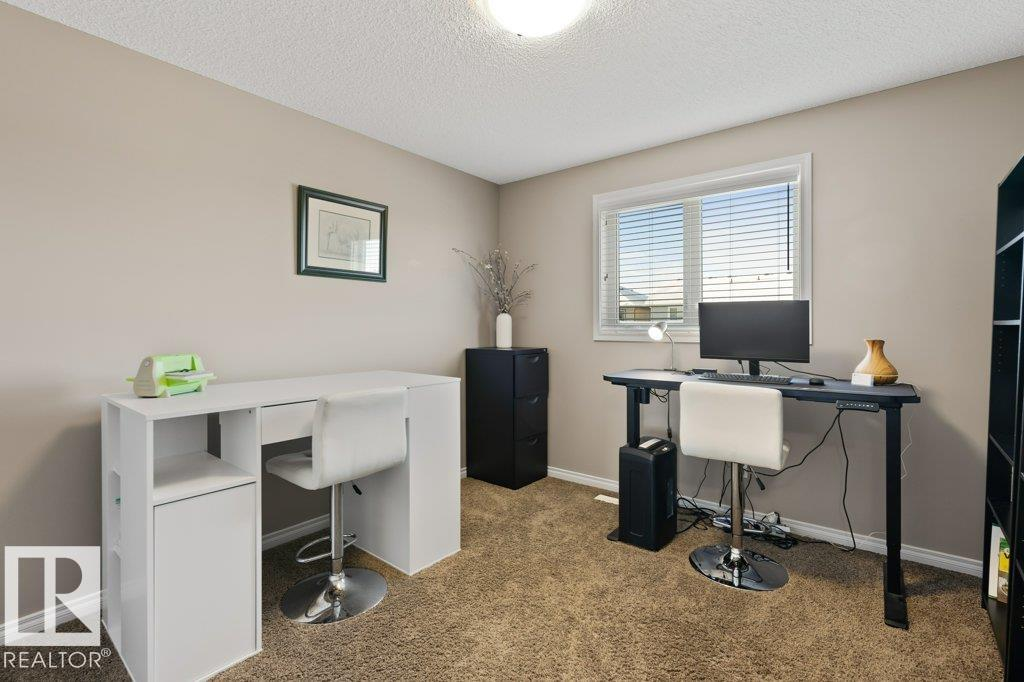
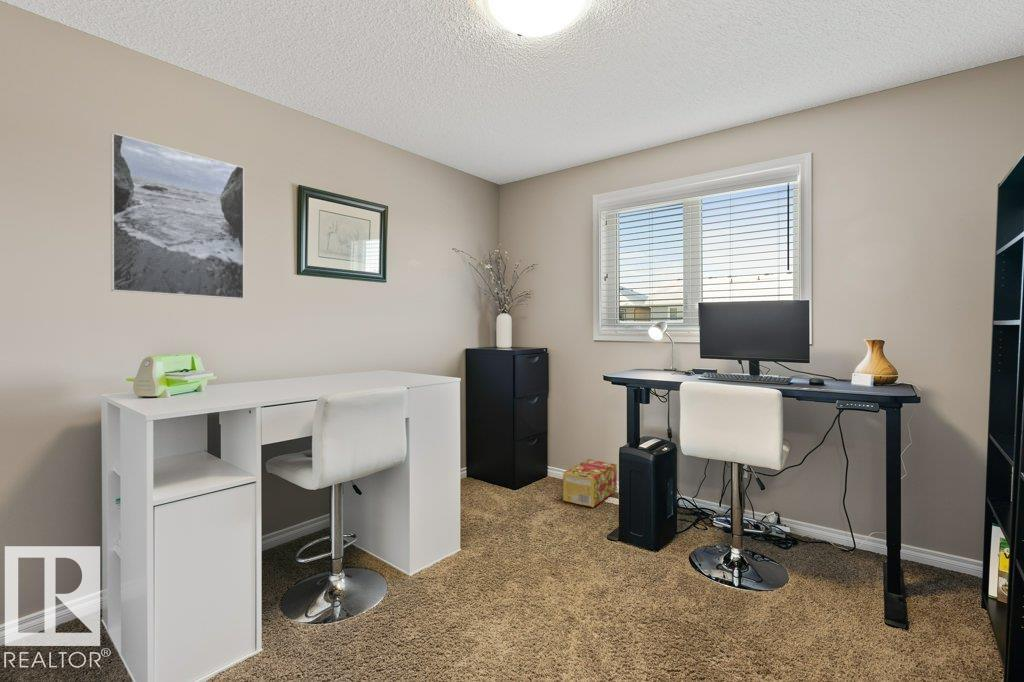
+ cardboard box (589, 481)
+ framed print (183, 223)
